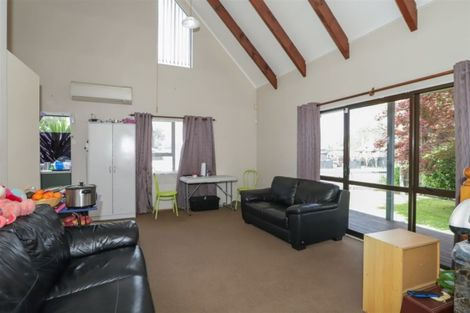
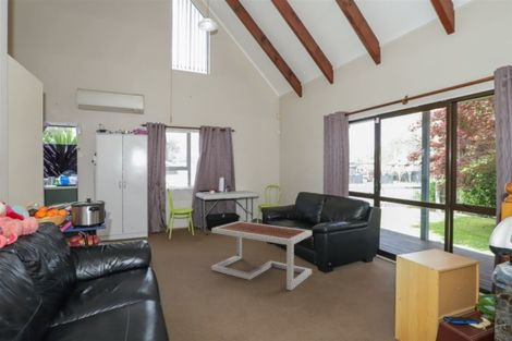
+ coffee table (260, 240)
